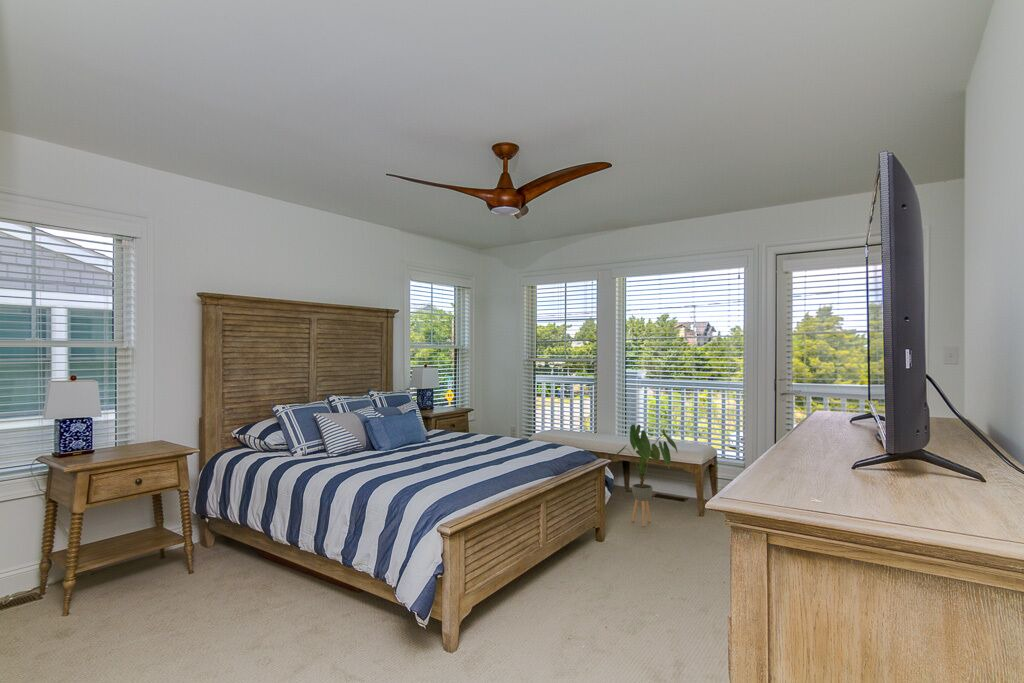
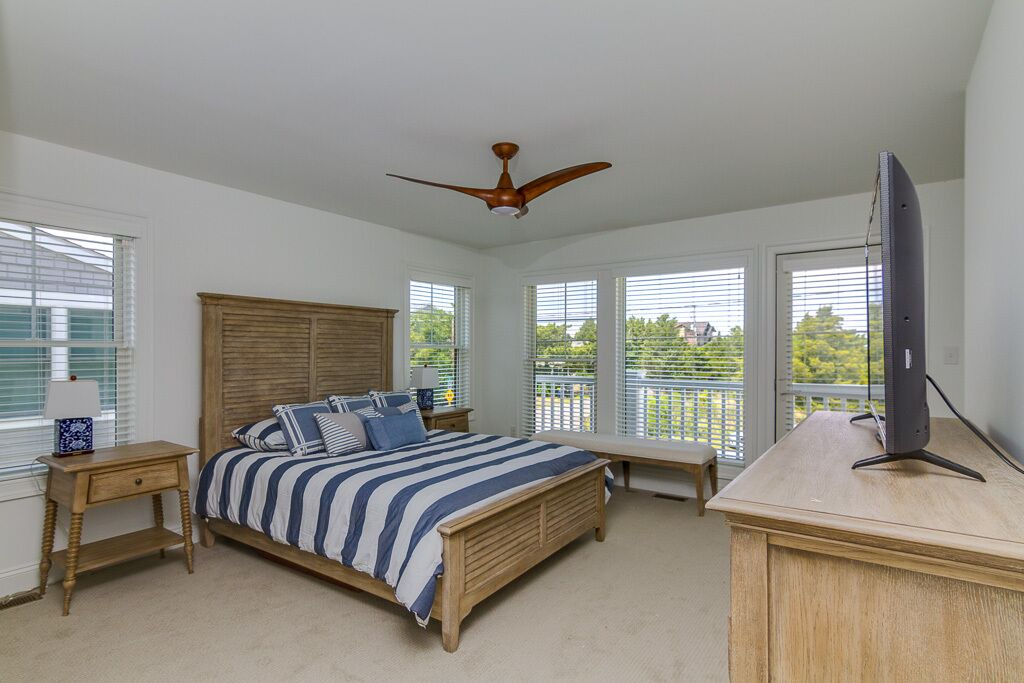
- house plant (645, 473)
